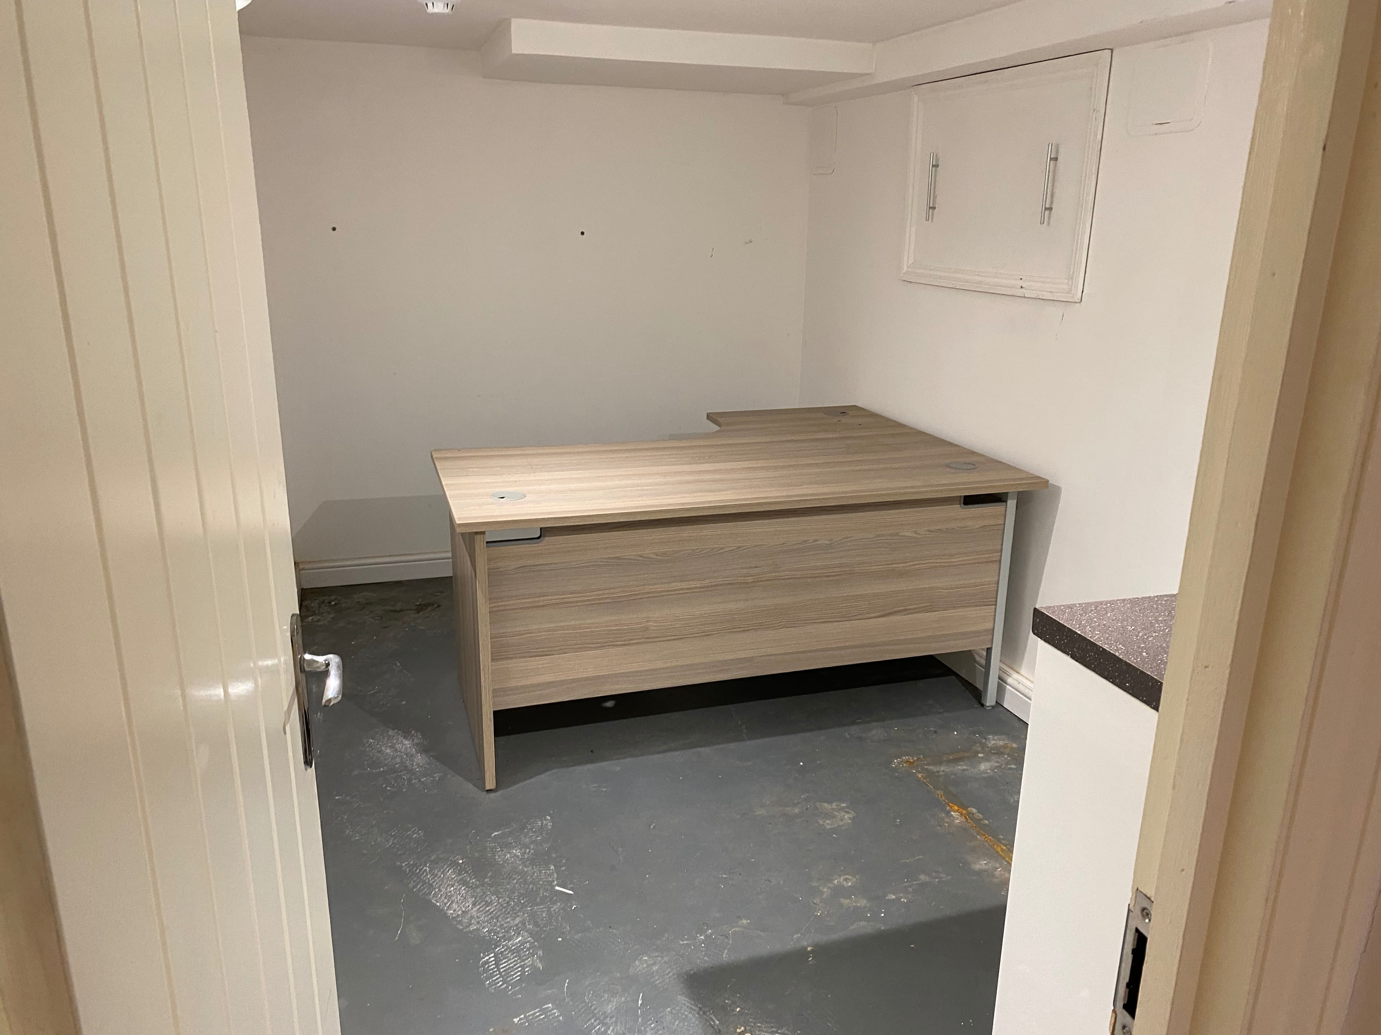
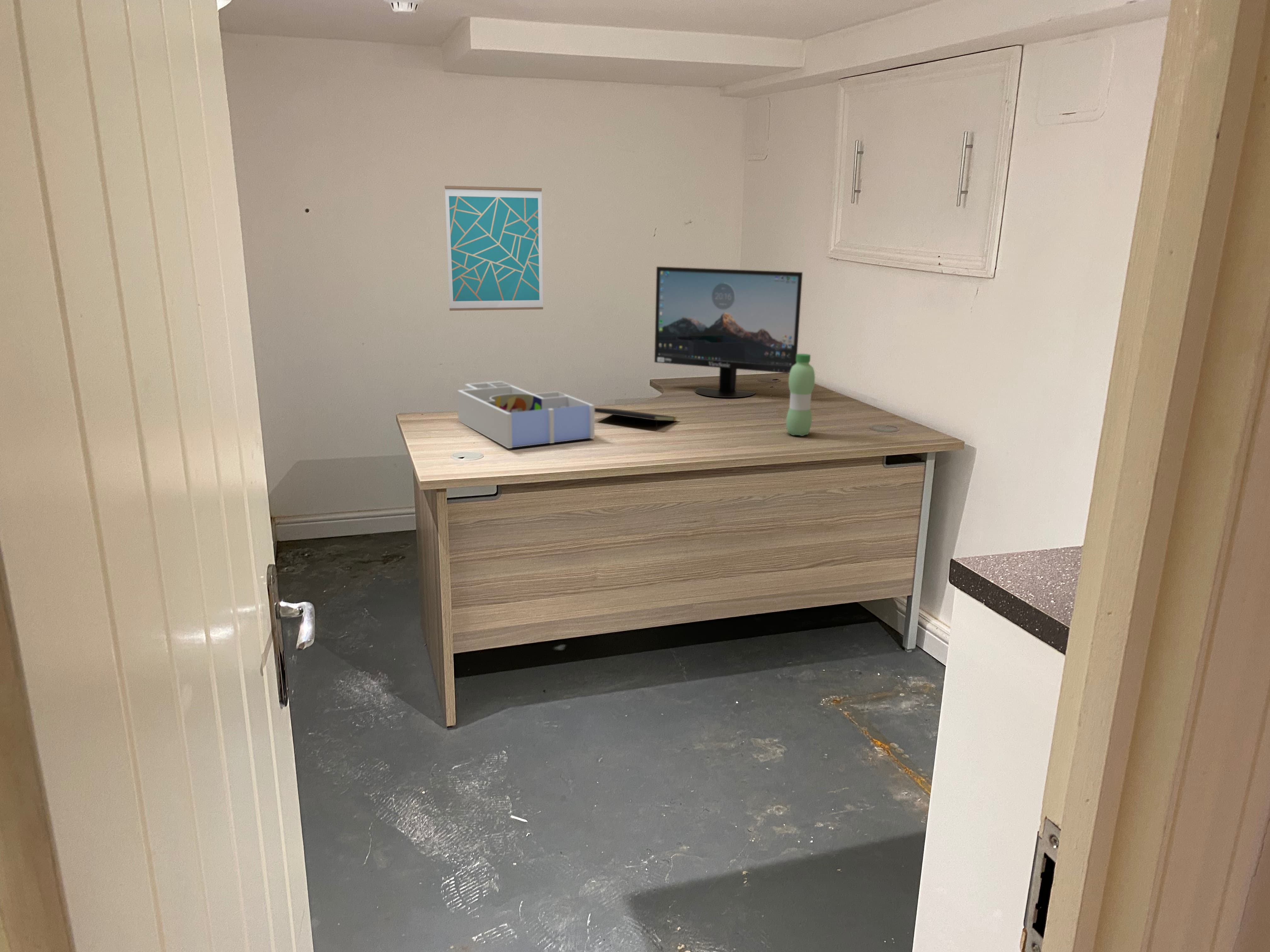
+ notepad (635, 414)
+ monitor (726, 332)
+ water bottle (801, 395)
+ wall art (495, 249)
+ desk organizer (518, 411)
